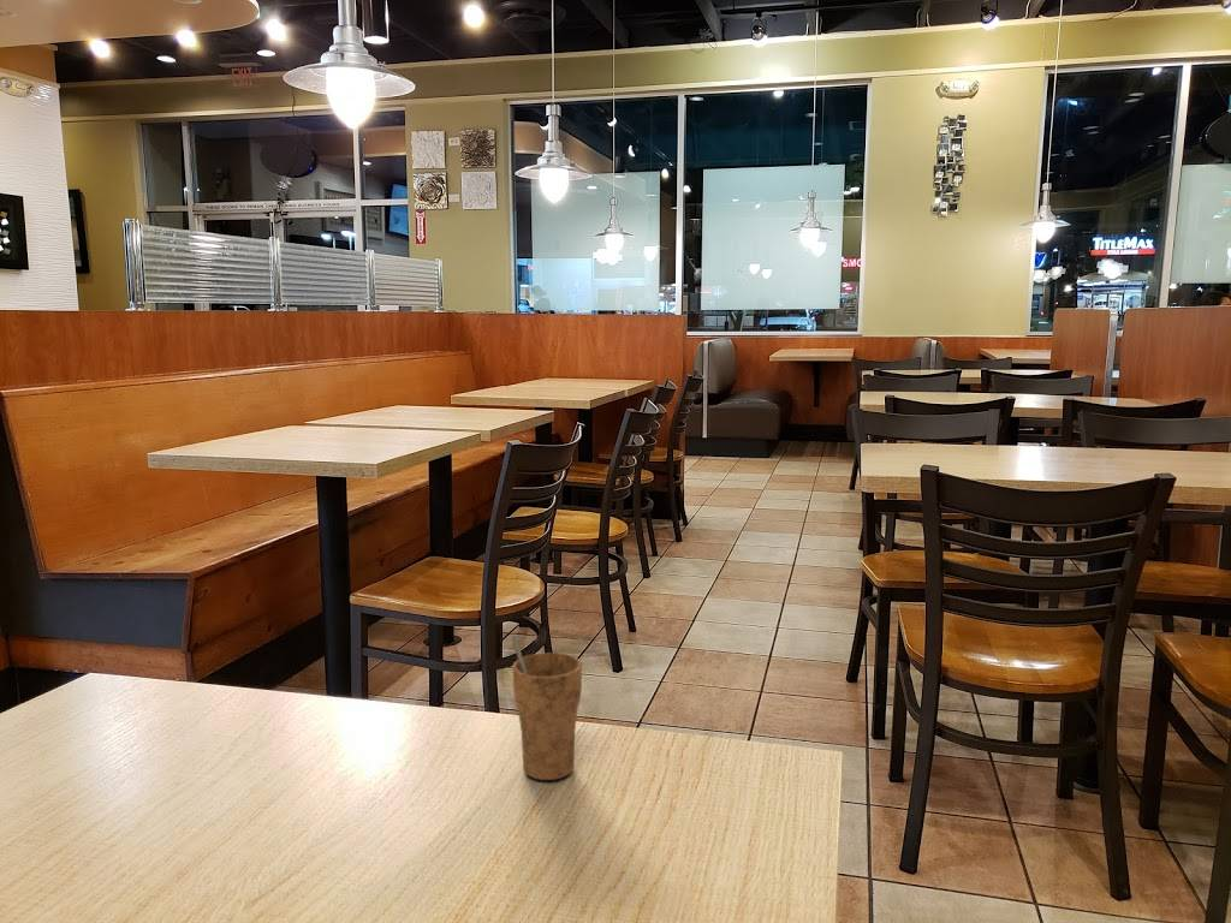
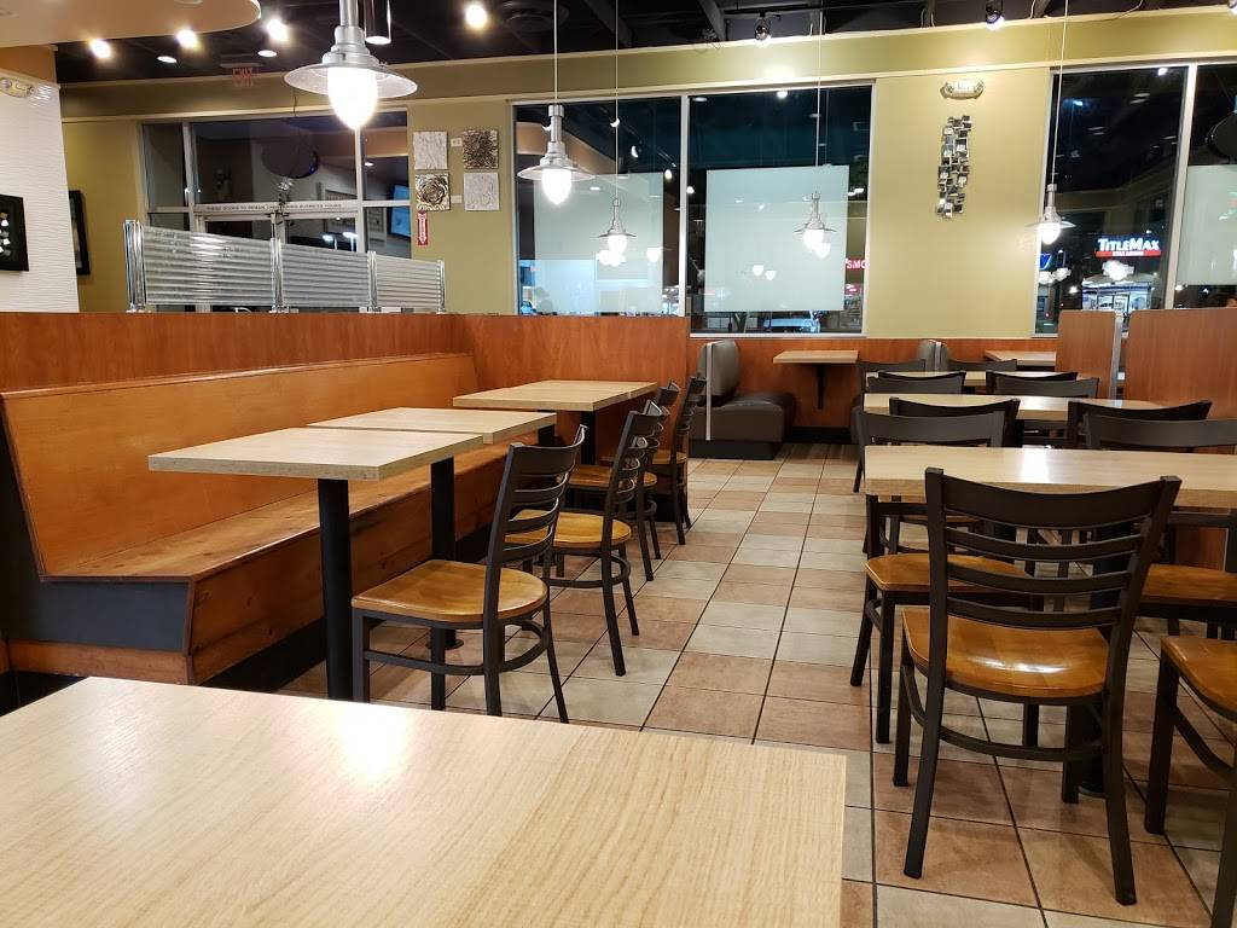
- cup (547, 703)
